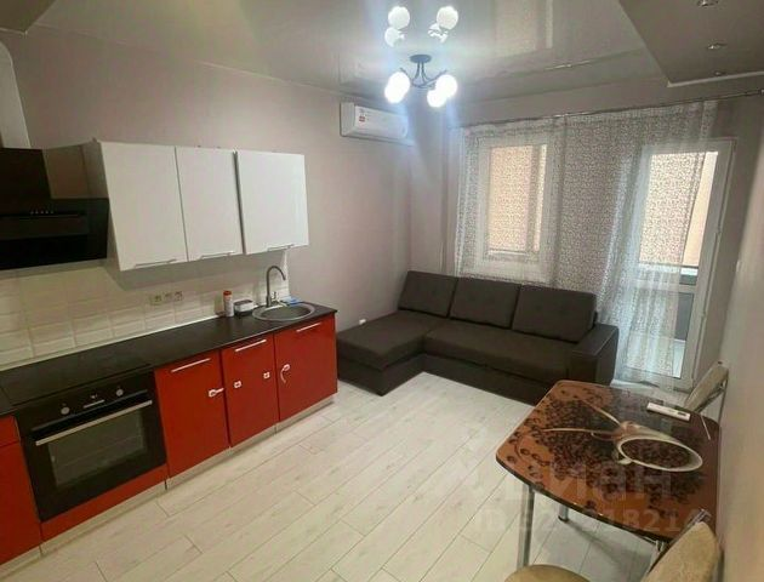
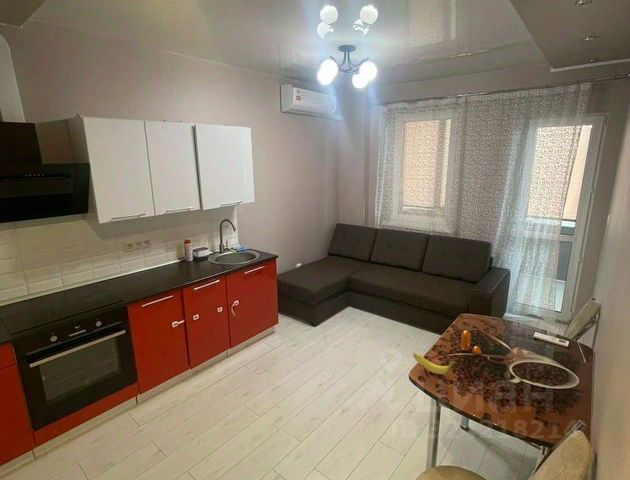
+ pepper shaker (469, 341)
+ banana (433, 364)
